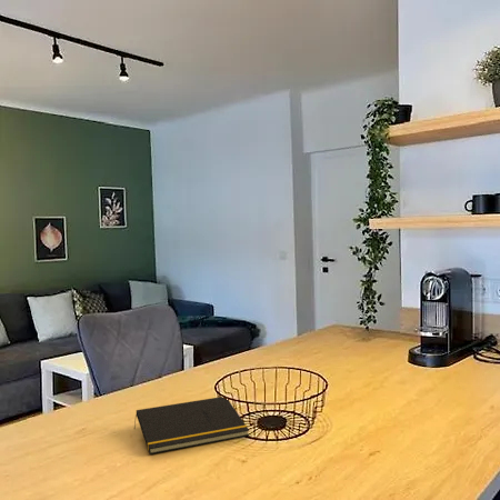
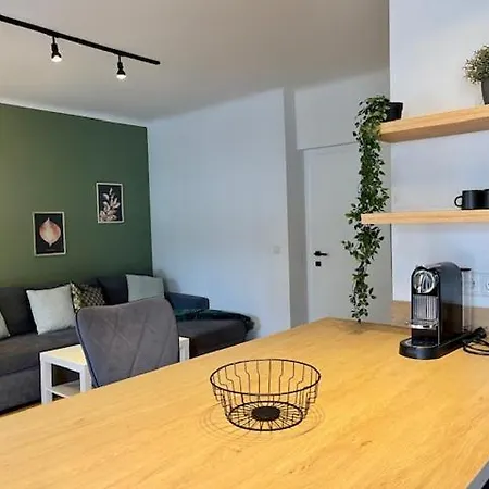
- notepad (191, 422)
